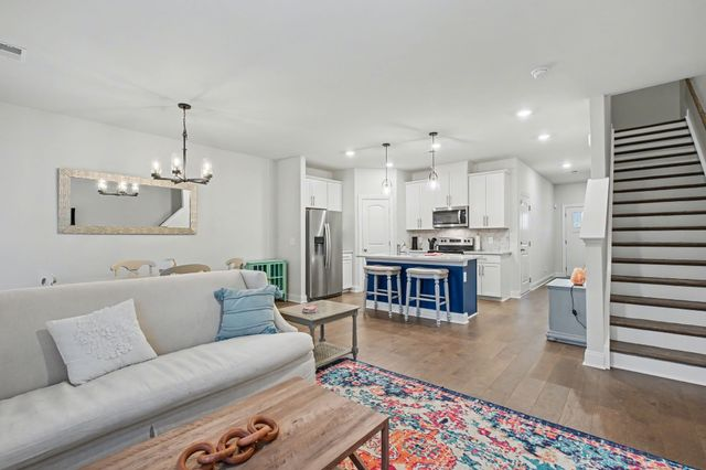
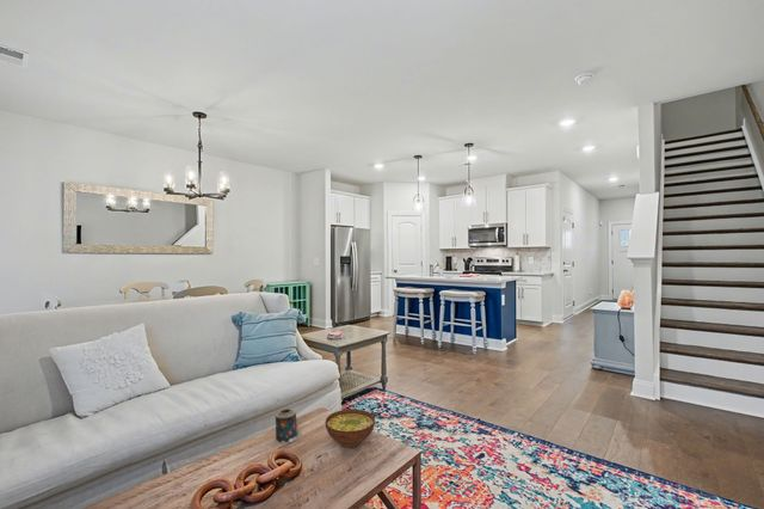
+ bowl (350, 430)
+ candle (289, 423)
